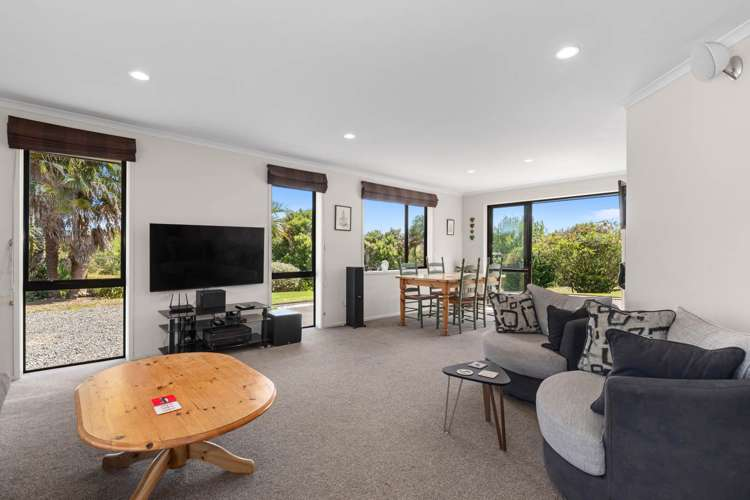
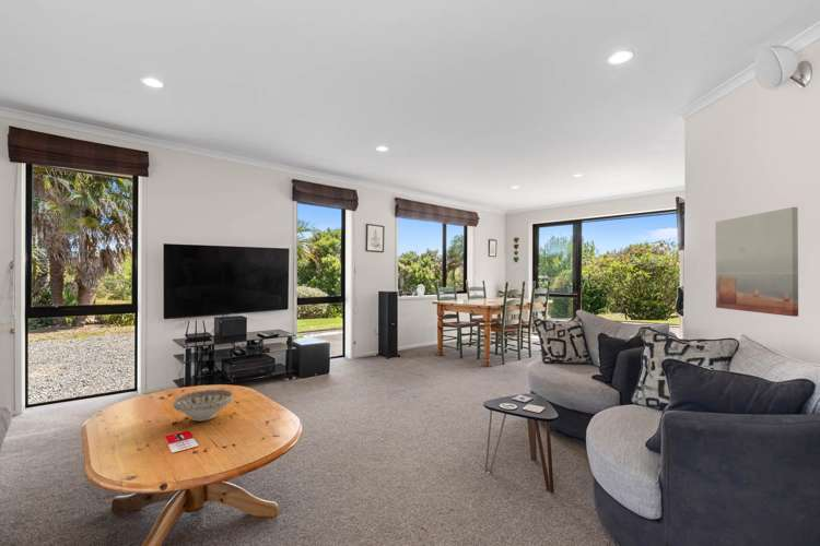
+ decorative bowl (203, 406)
+ wall art (752, 263)
